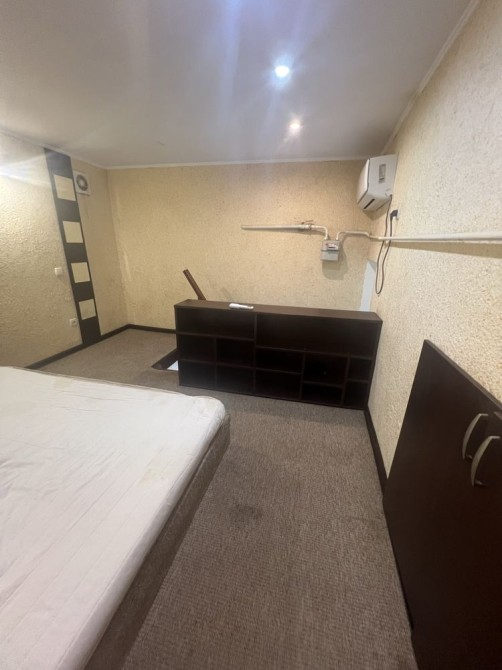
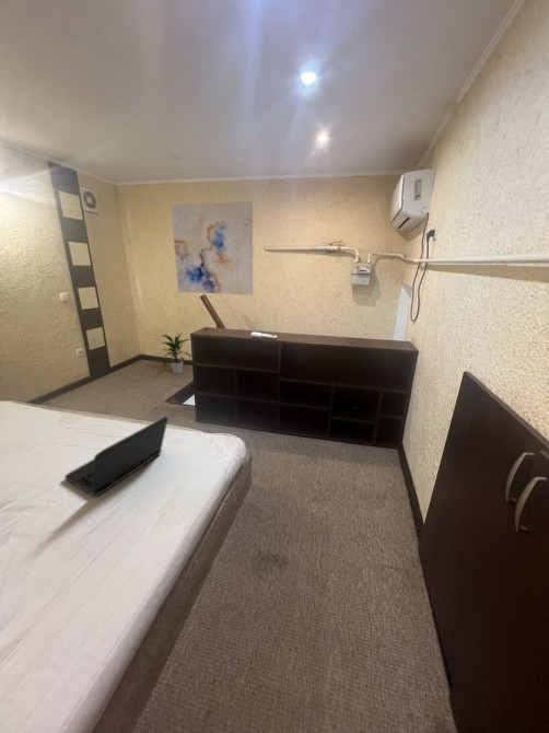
+ wall art (212, 251)
+ laptop (118, 446)
+ indoor plant (174, 352)
